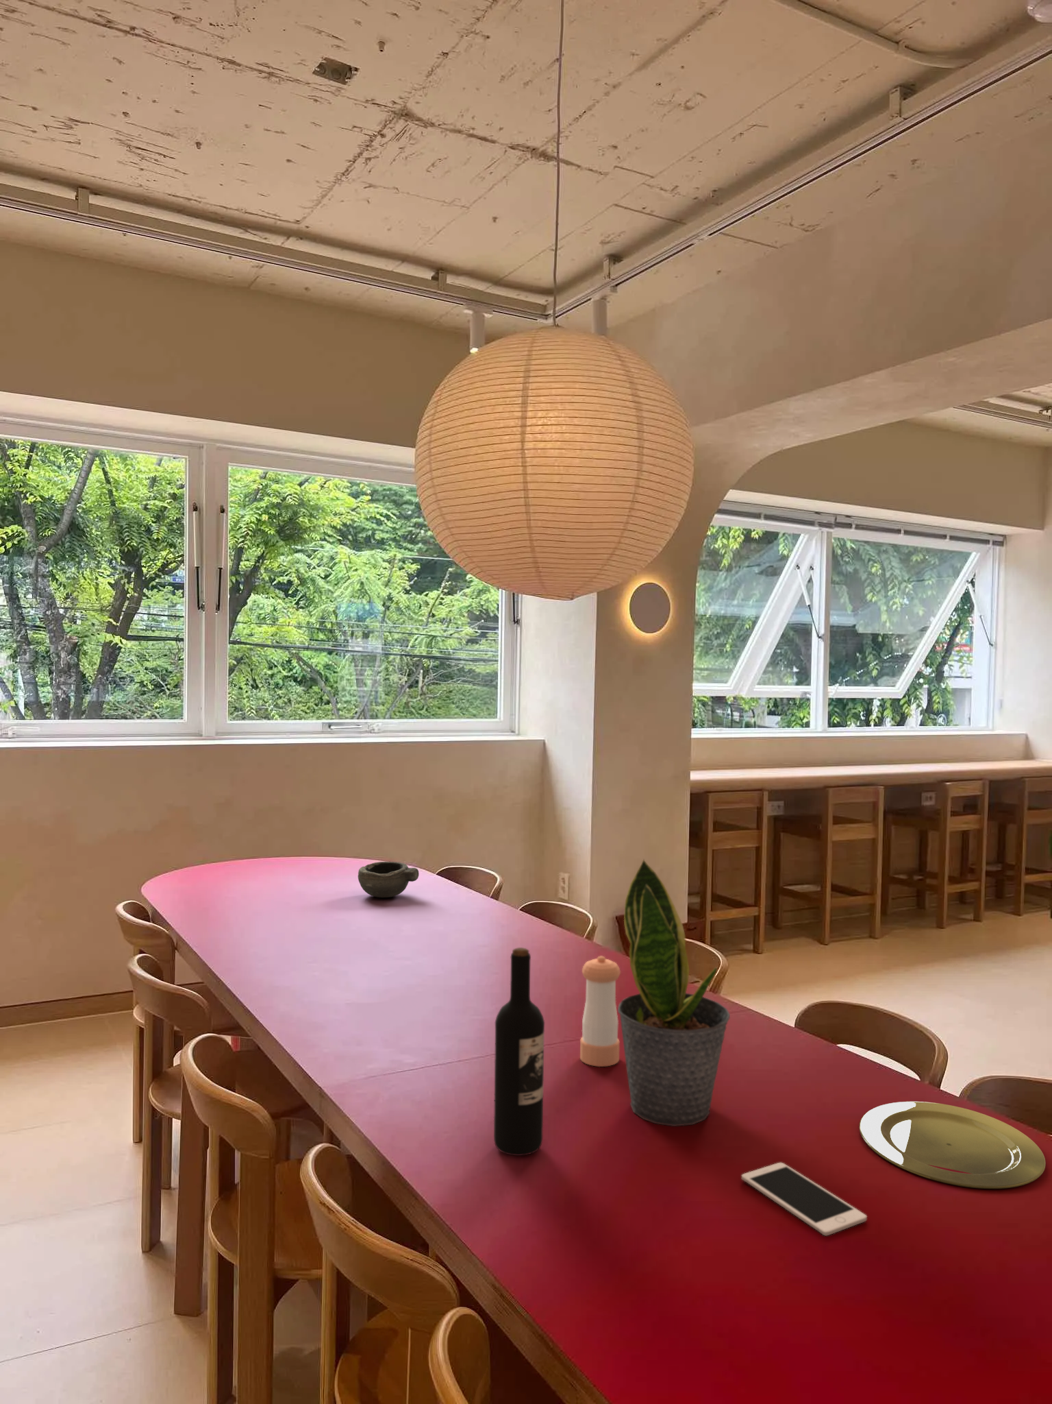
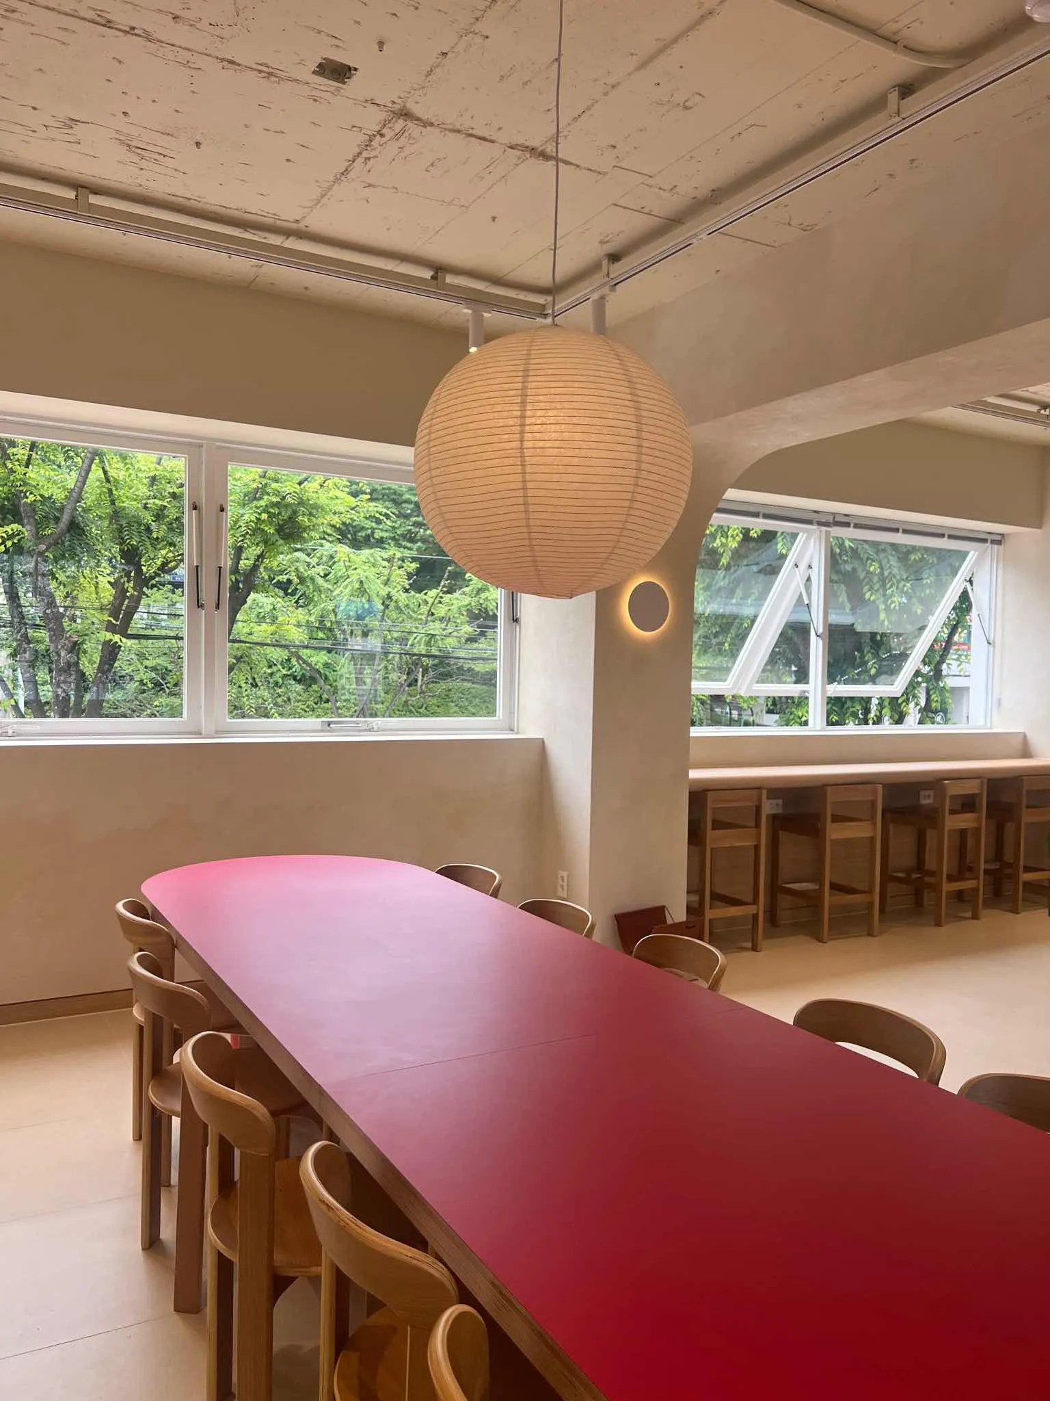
- pepper shaker (600, 1008)
- potted plant (674, 988)
- cell phone (801, 1196)
- wine bottle (519, 1048)
- bowl (387, 881)
- plate (948, 1142)
